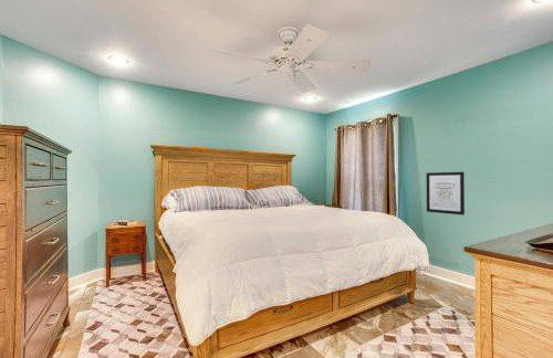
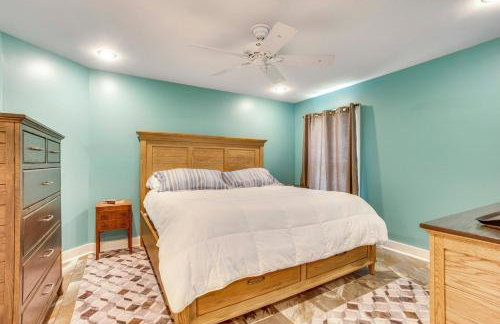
- wall art (444, 192)
